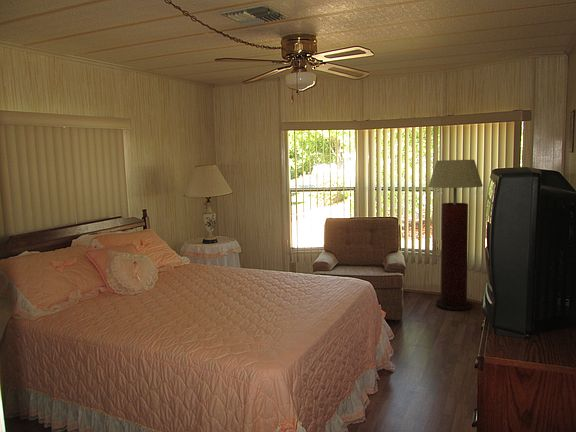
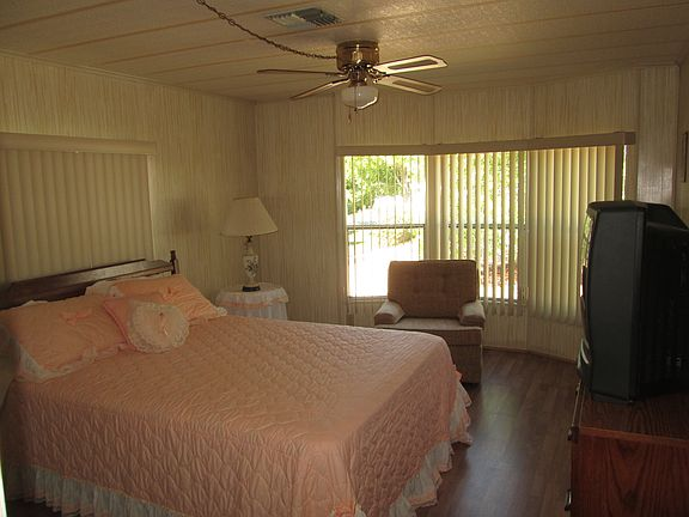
- floor lamp (454, 233)
